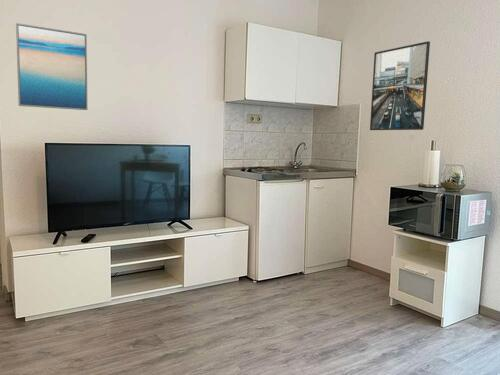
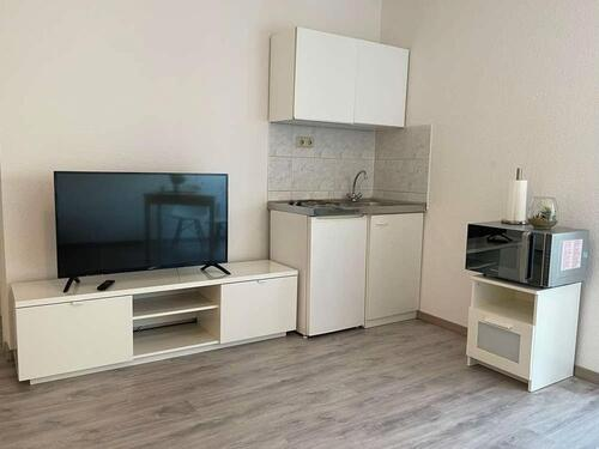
- wall art (53, 69)
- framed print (397, 89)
